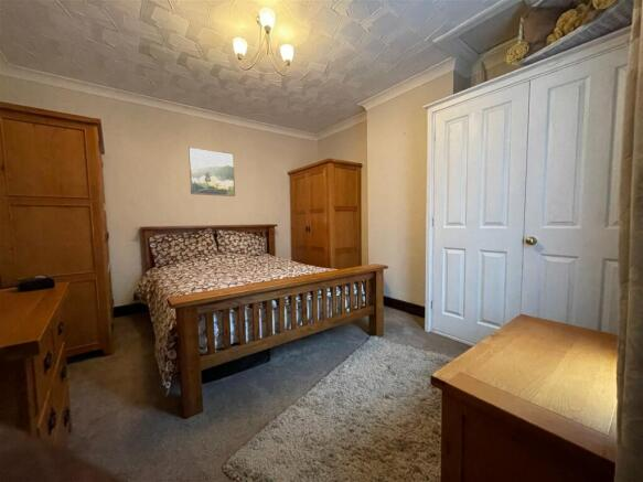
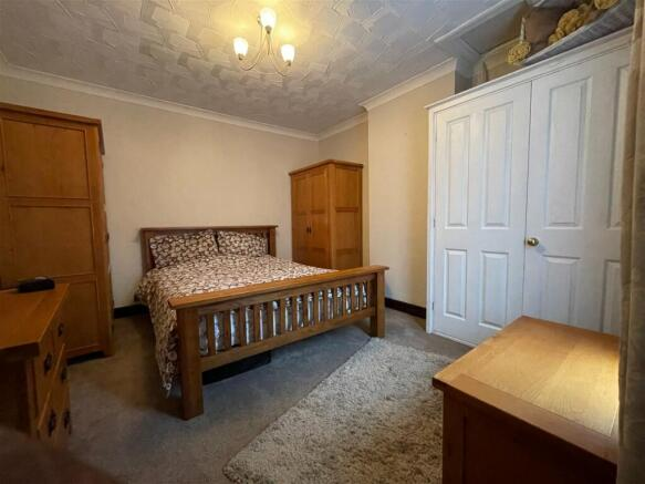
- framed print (213, 172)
